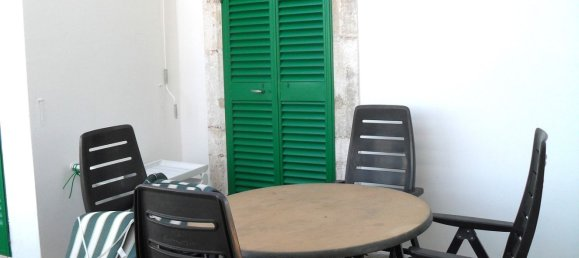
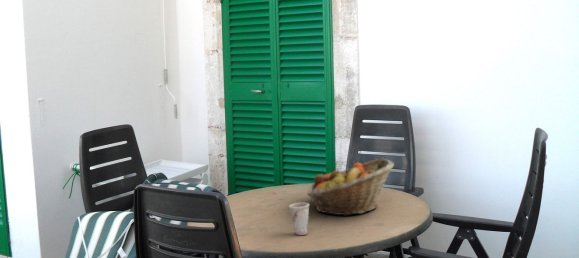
+ cup (299, 219)
+ fruit basket (350, 184)
